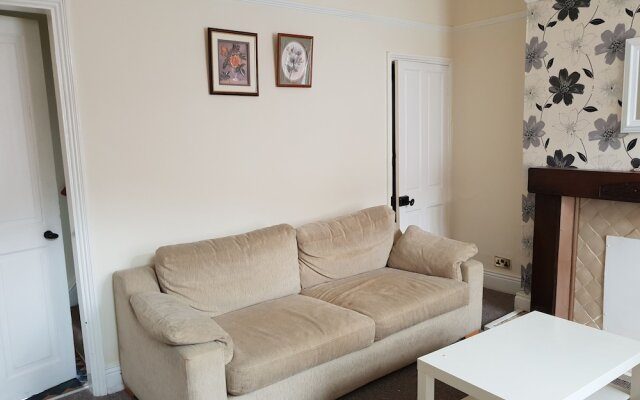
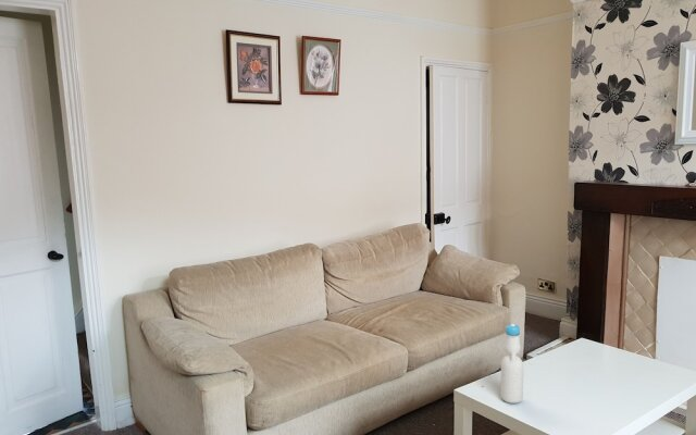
+ bottle (512, 362)
